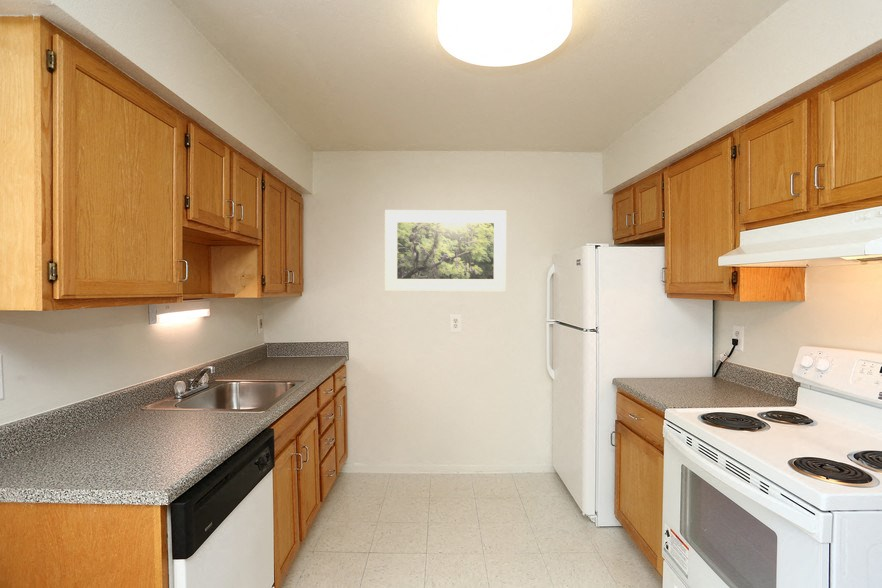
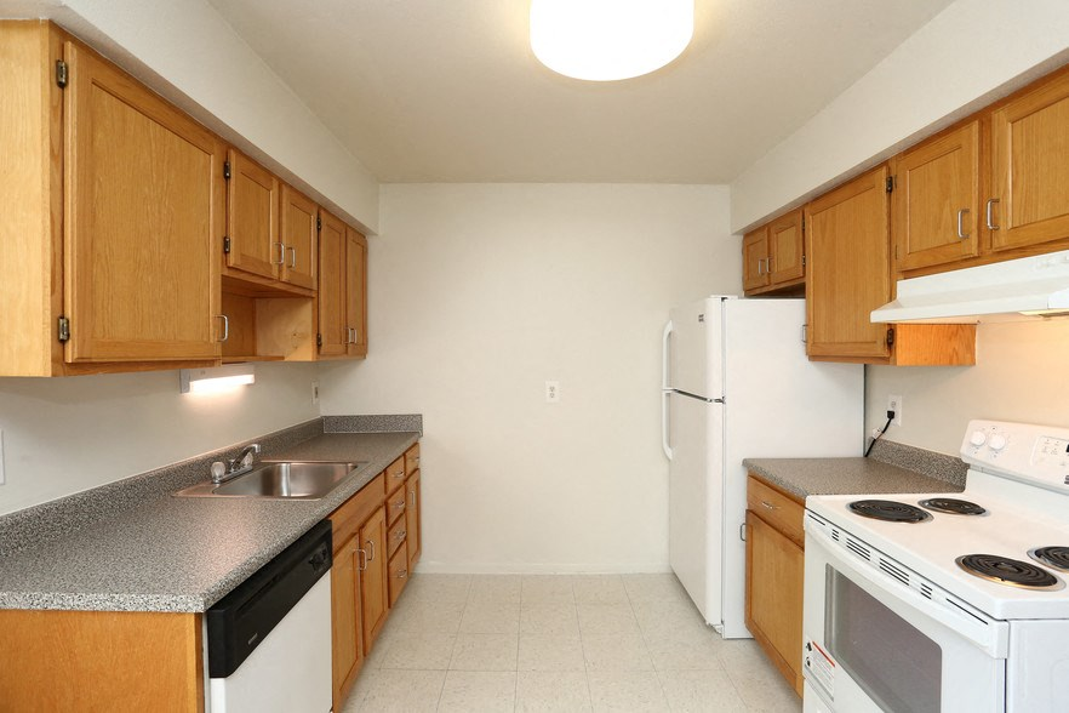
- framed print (445, 250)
